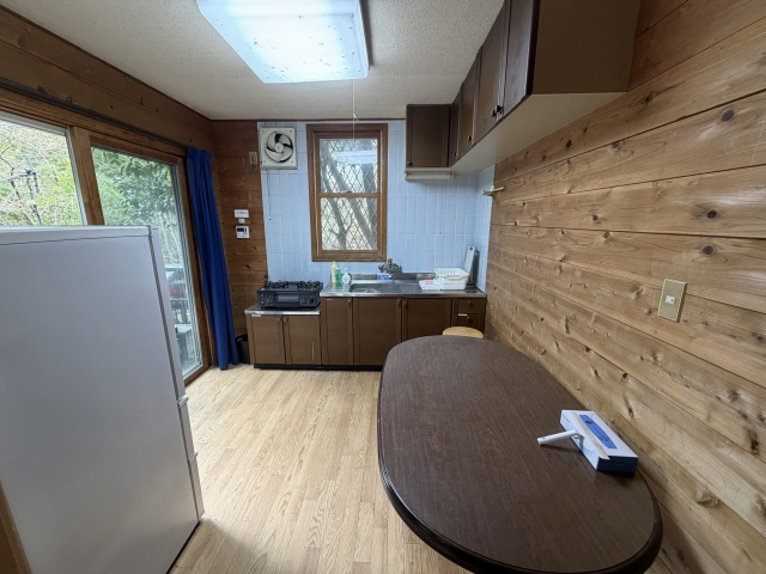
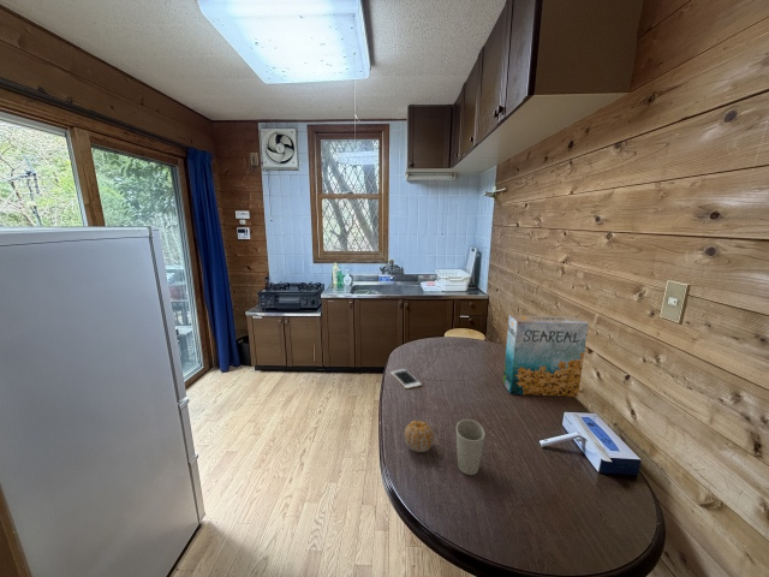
+ cereal box (542, 355)
+ fruit (418, 435)
+ cell phone (405, 377)
+ cup (469, 447)
